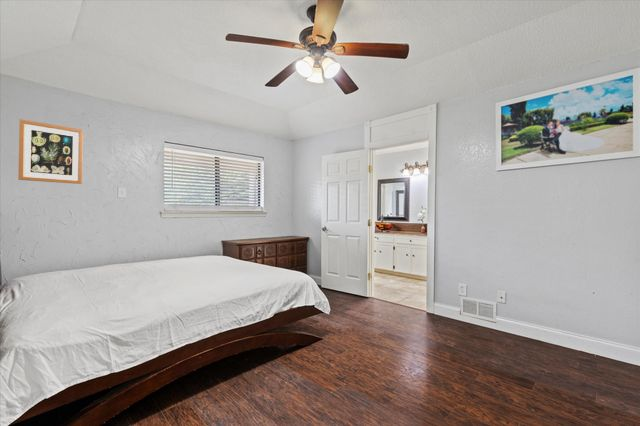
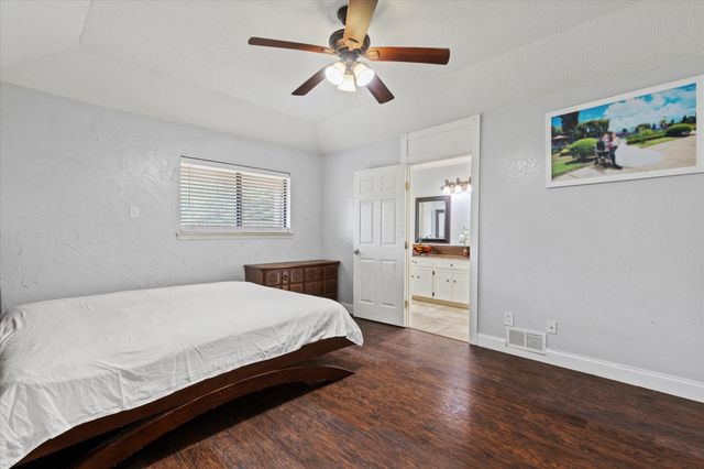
- wall art (52, 153)
